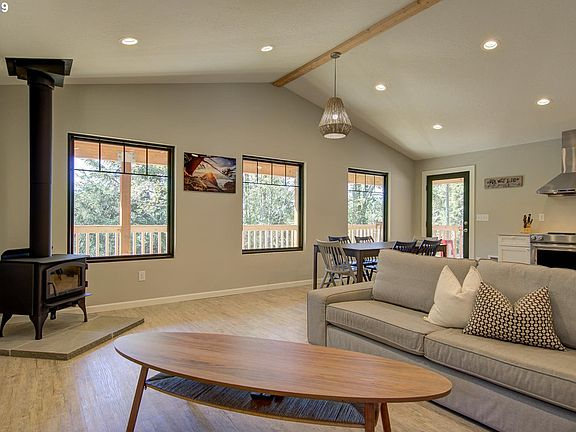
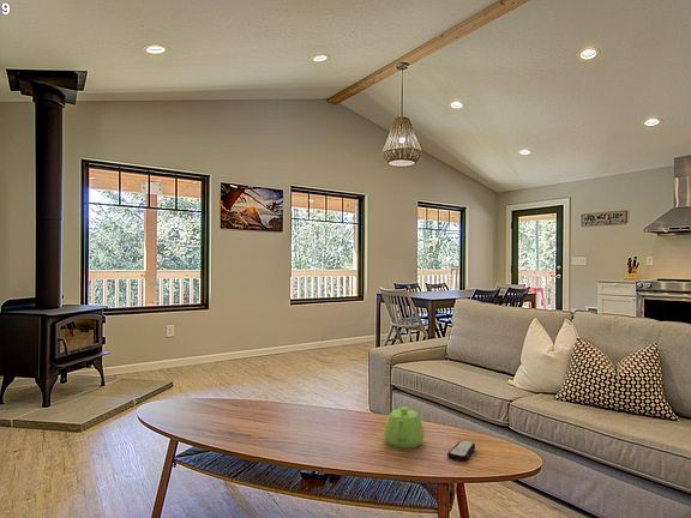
+ remote control (462, 450)
+ teapot (403, 424)
